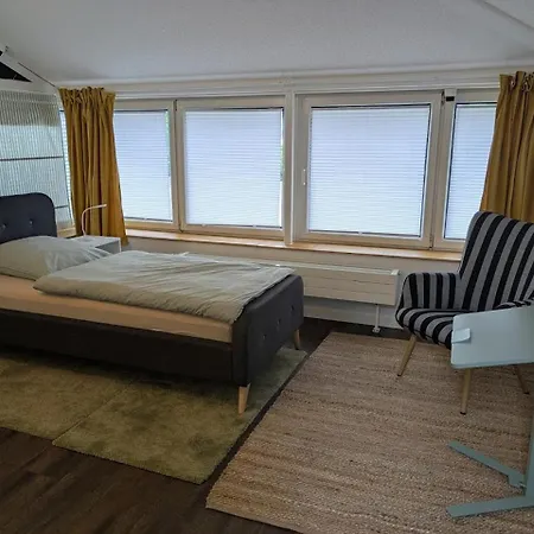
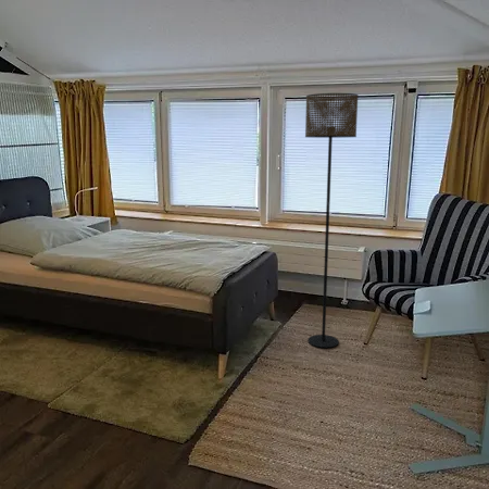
+ floor lamp (327, 225)
